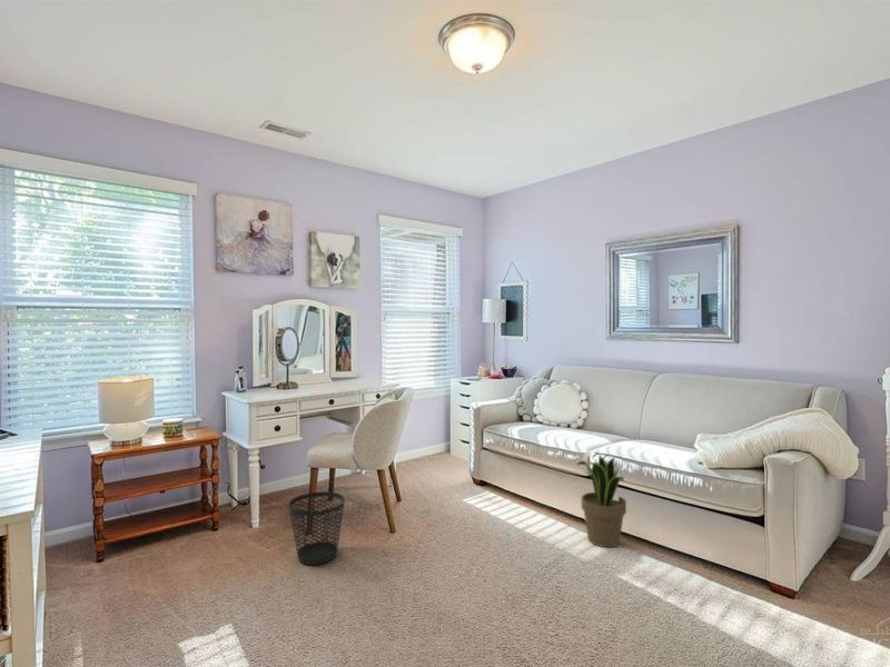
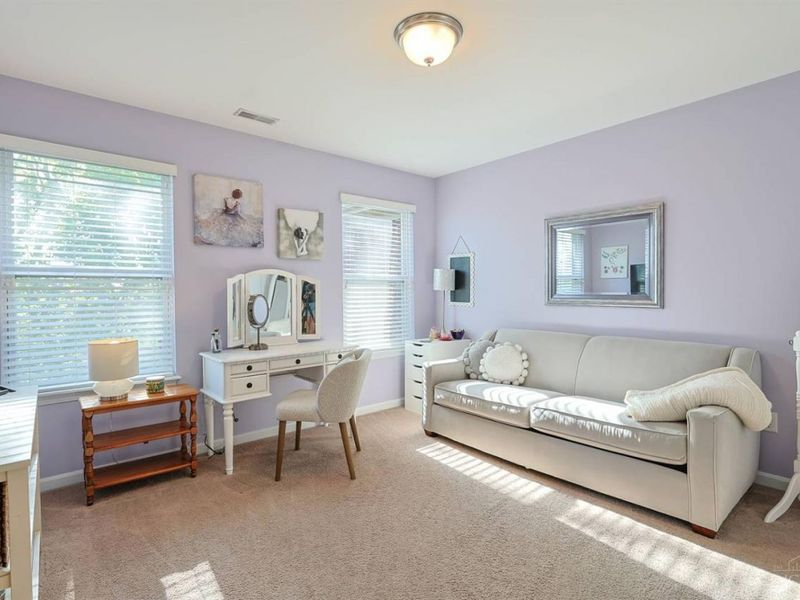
- potted plant (604, 498)
- wastebasket (317, 528)
